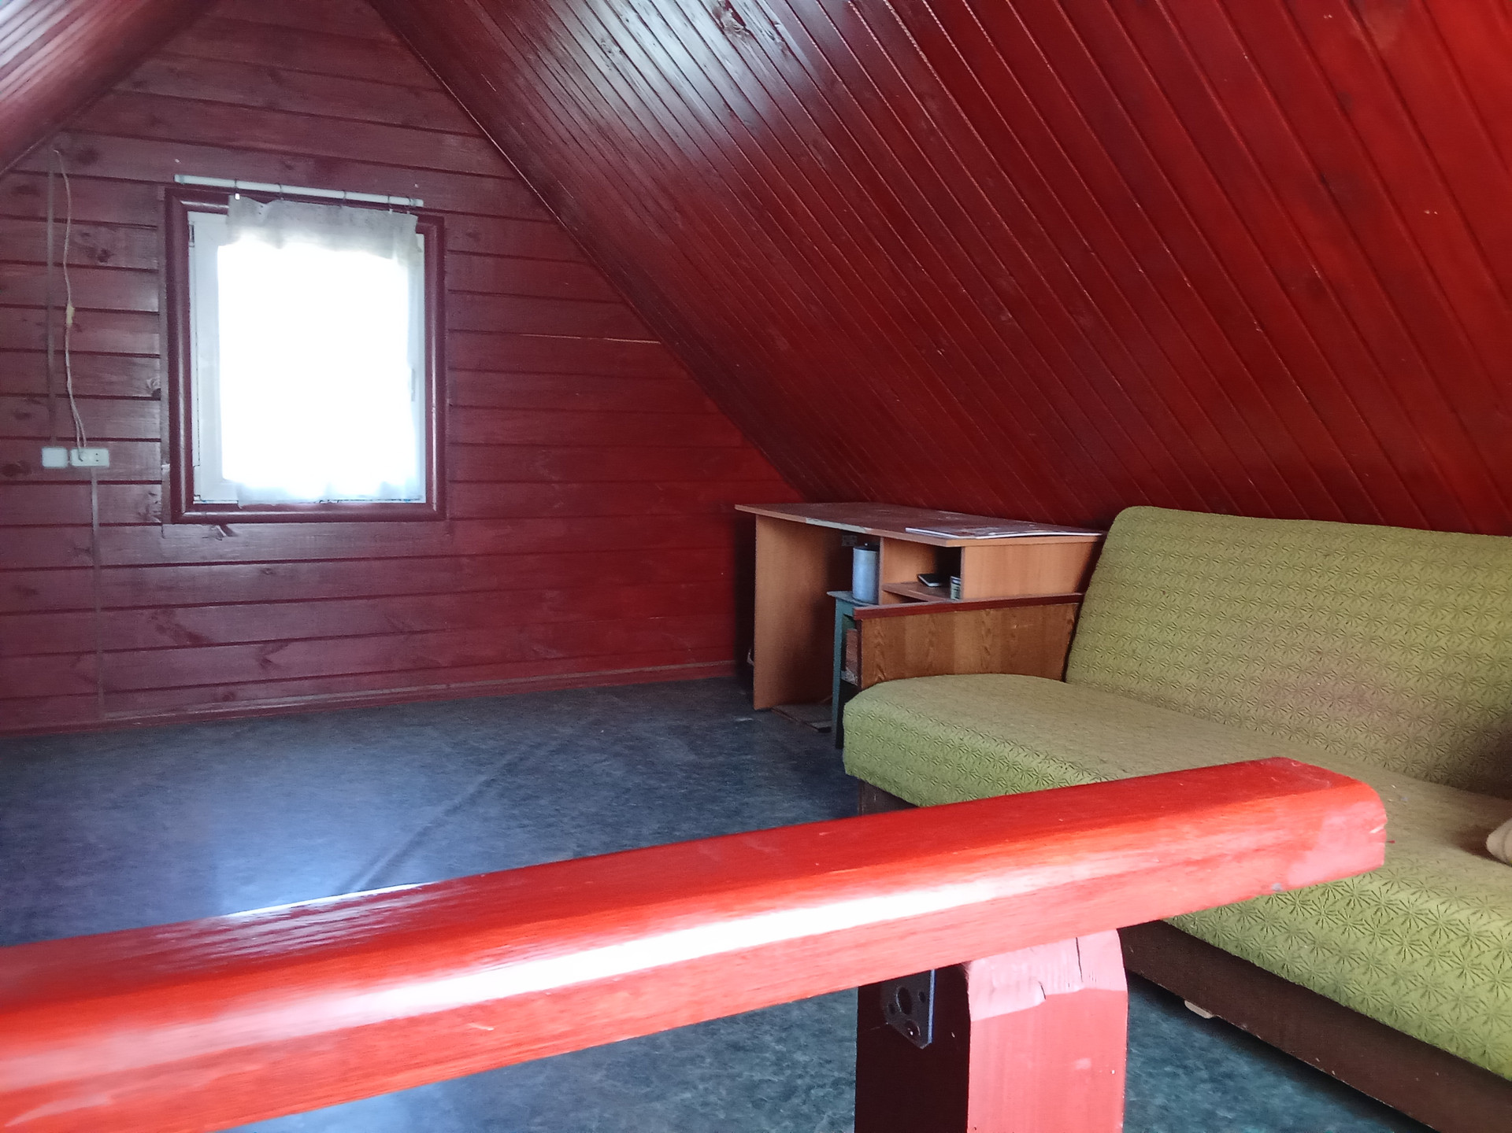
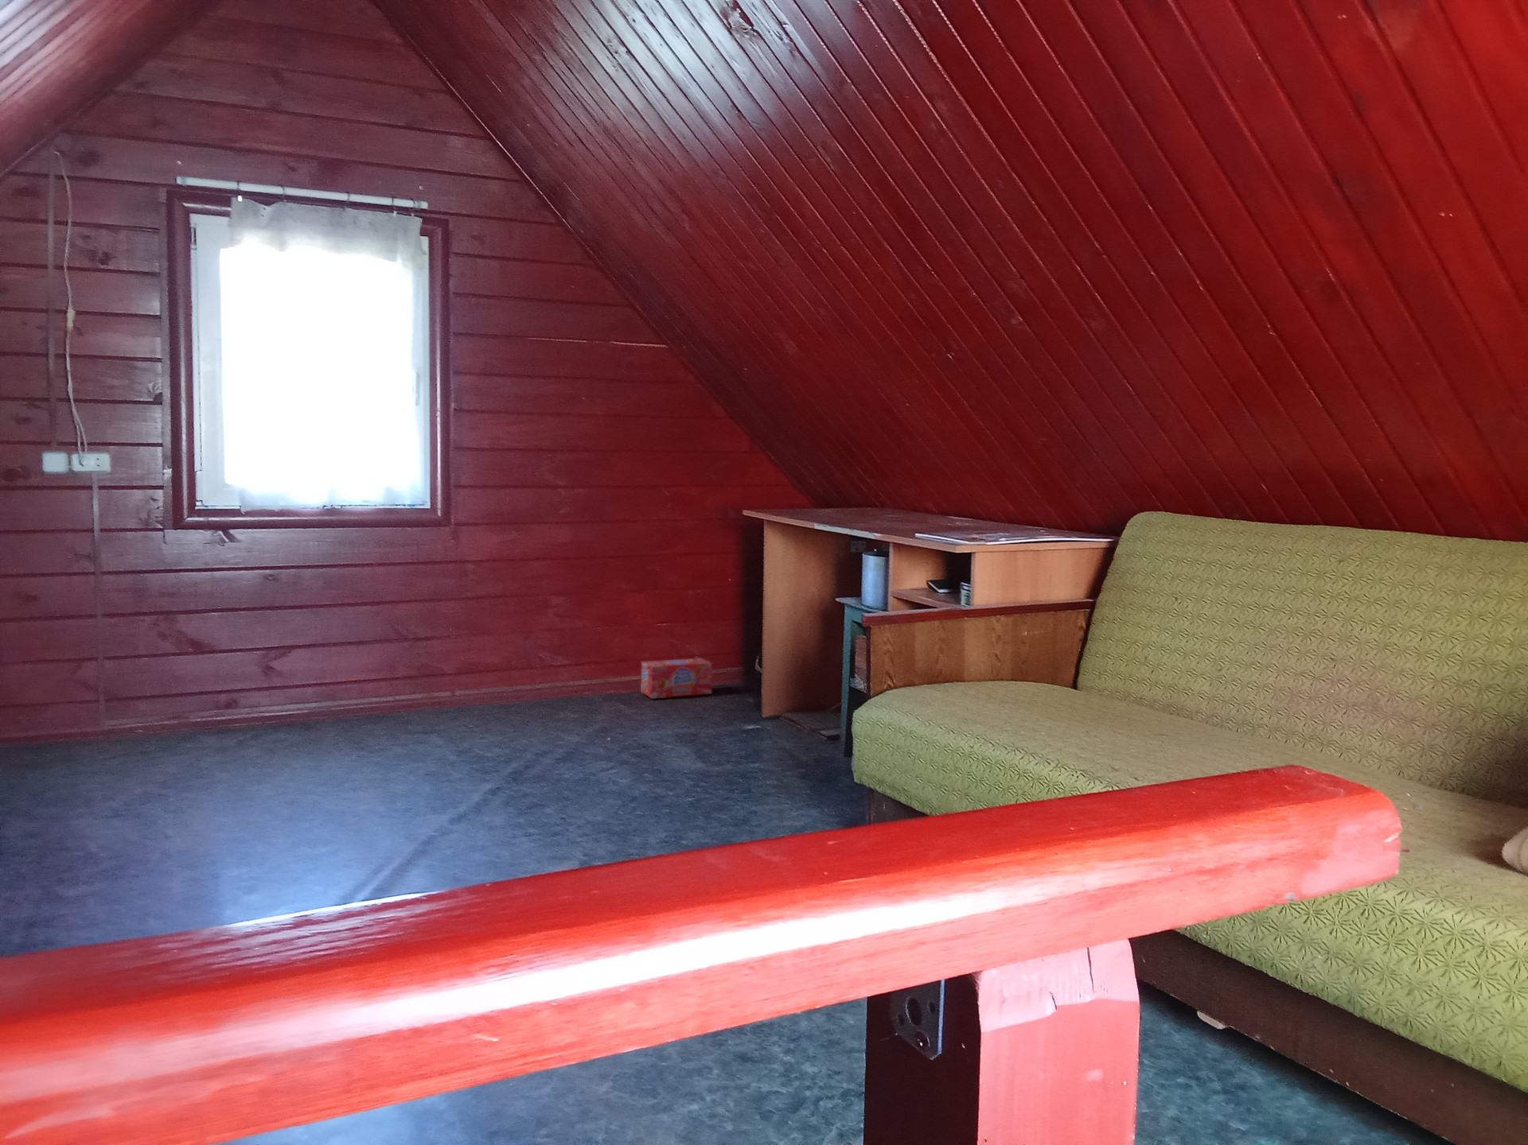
+ box (676, 677)
